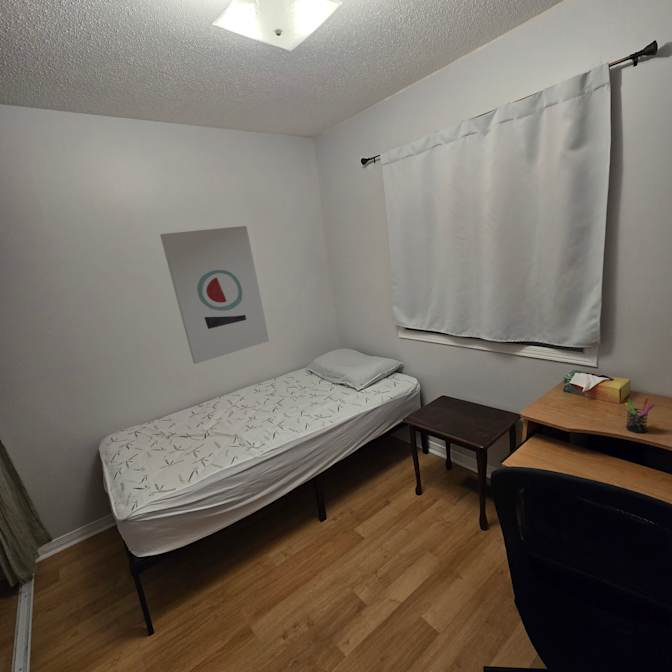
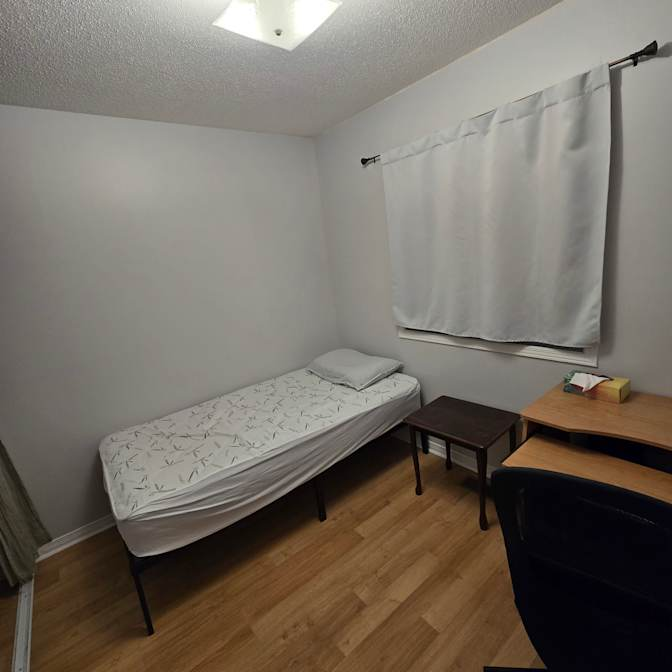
- wall art (220, 293)
- pen holder (636, 412)
